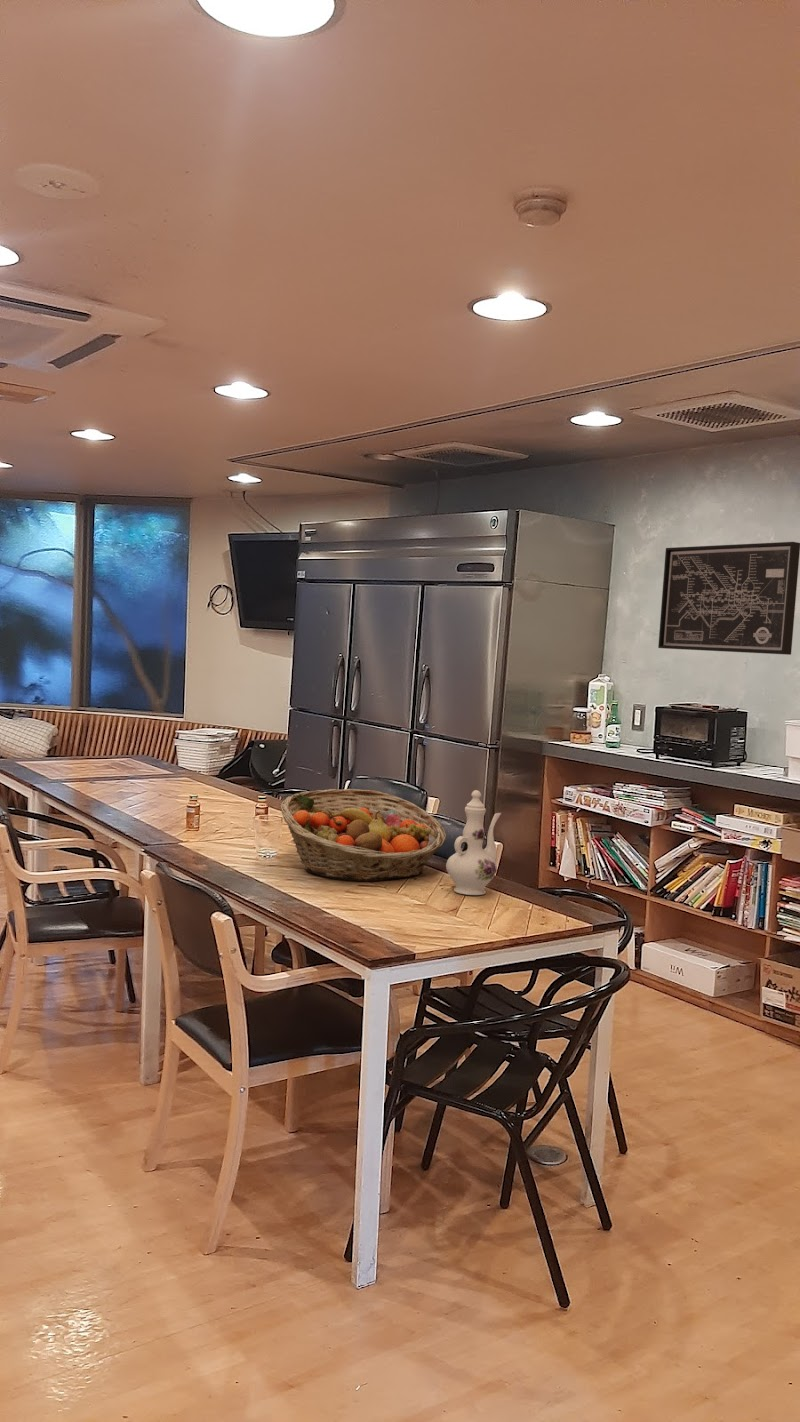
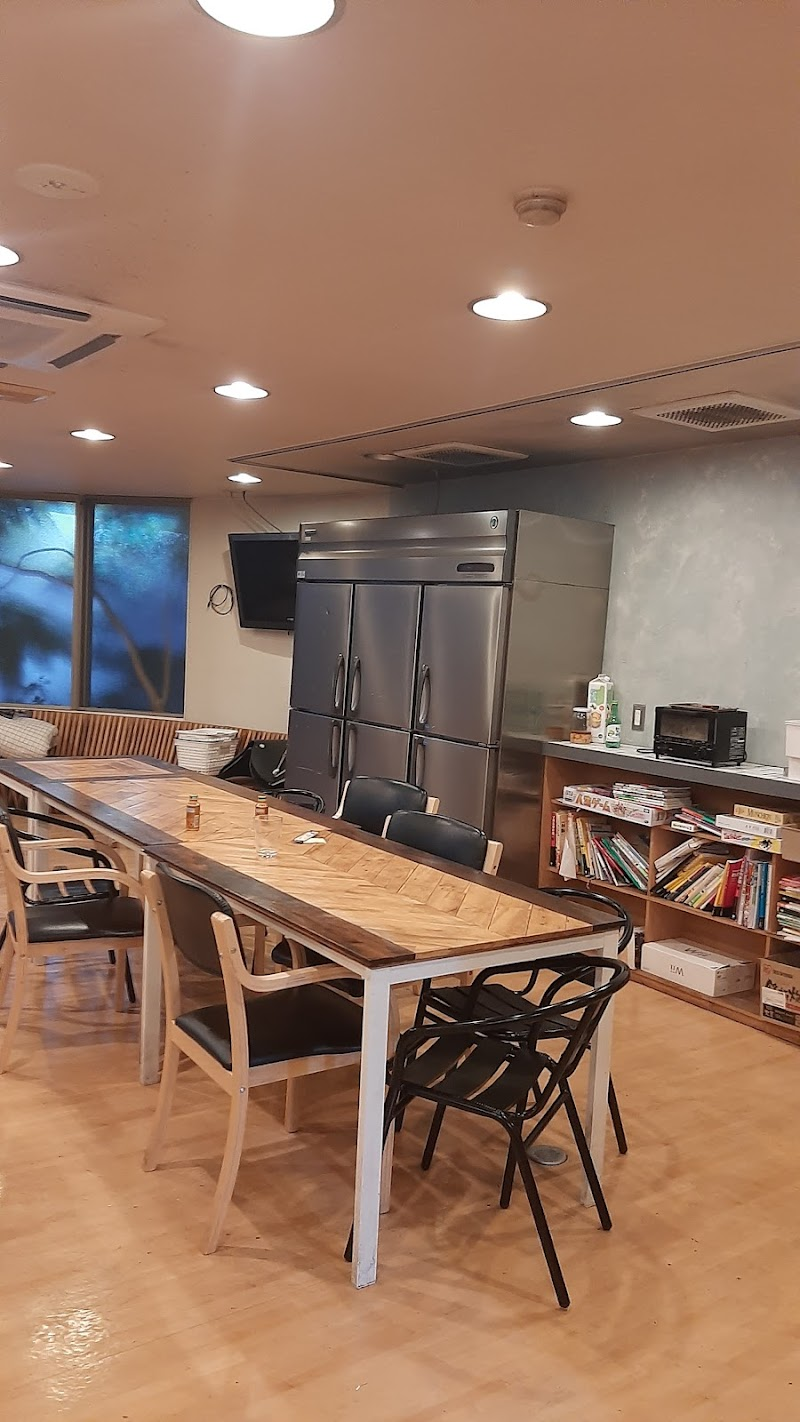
- chinaware (477, 840)
- fruit basket (362, 833)
- wall art (725, 598)
